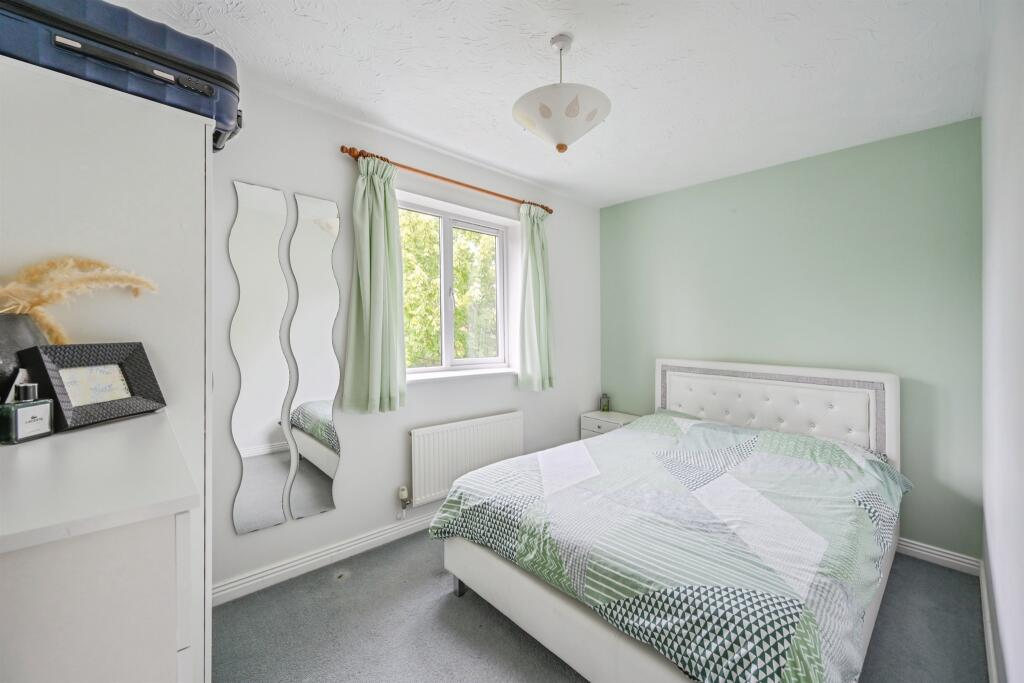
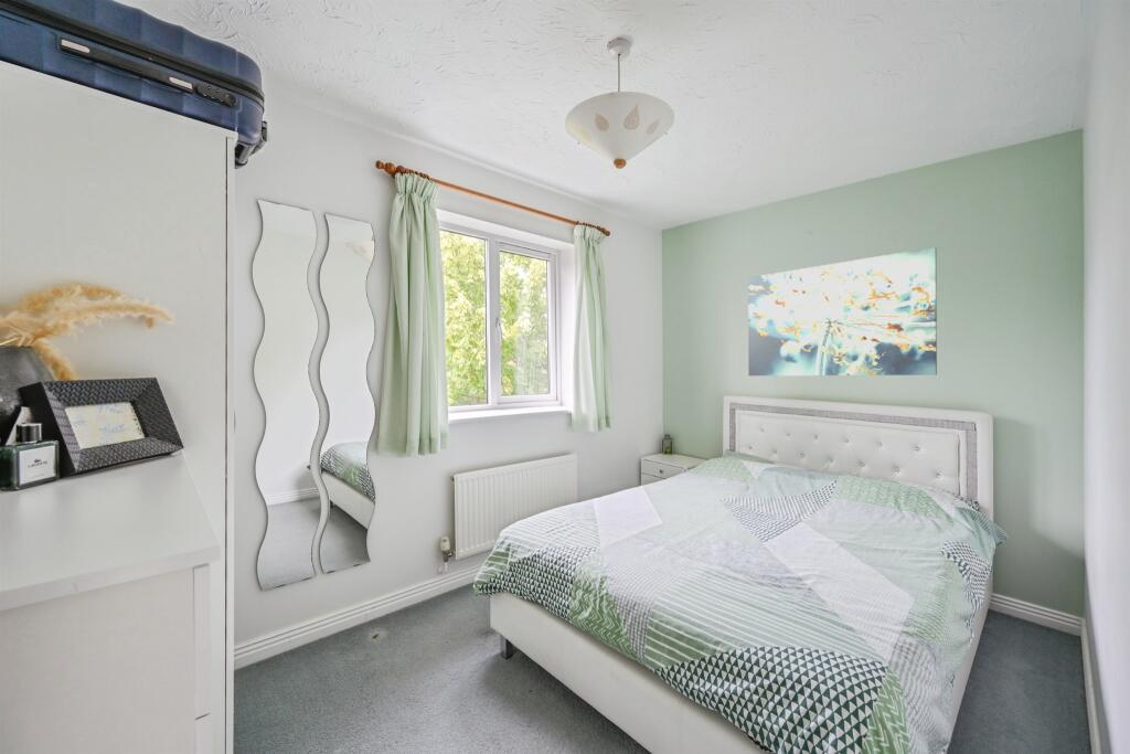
+ wall art (830, 319)
